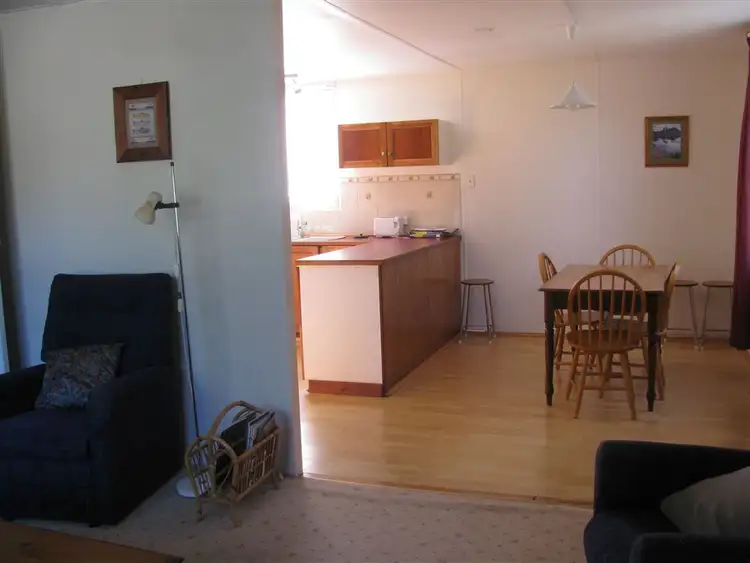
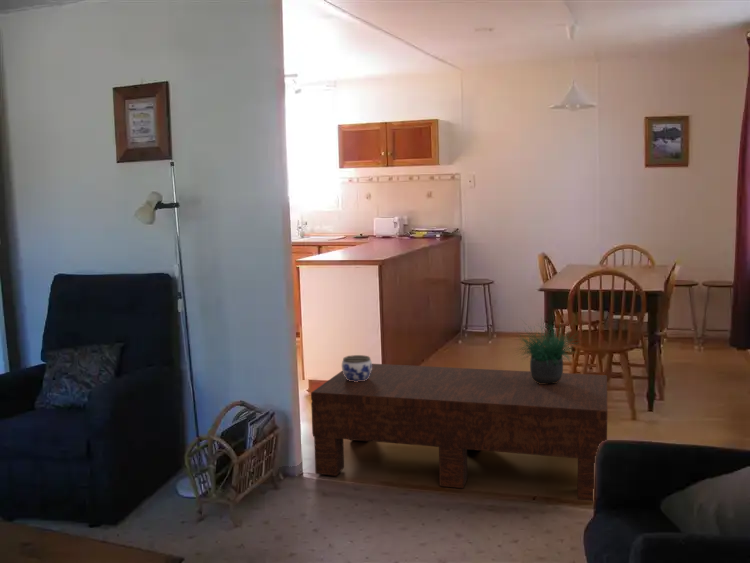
+ jar (356, 367)
+ coffee table (463, 423)
+ potted plant (546, 345)
